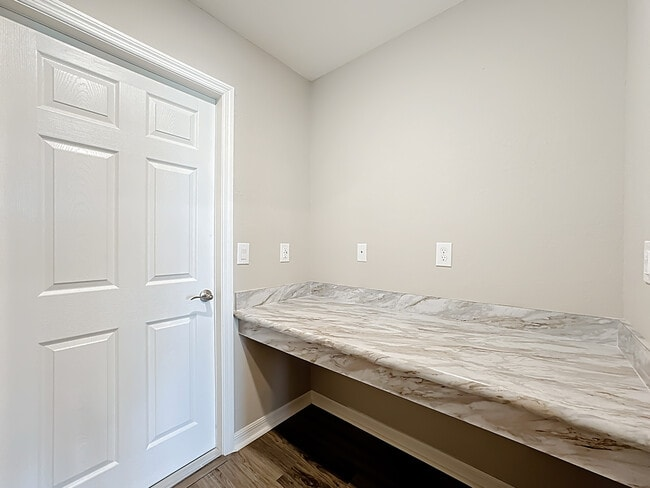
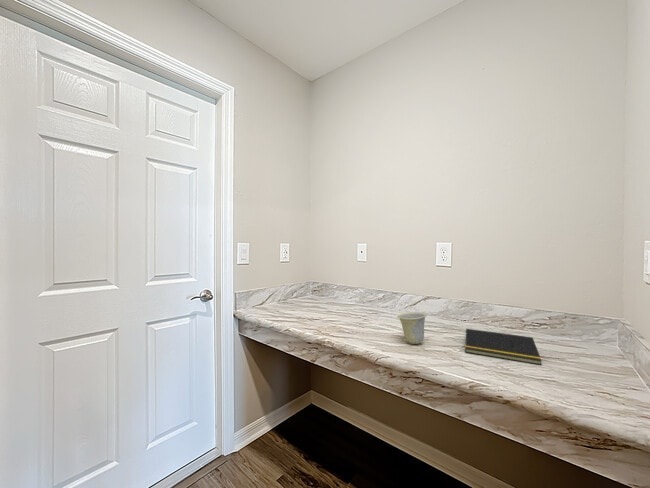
+ notepad (499, 344)
+ cup (411, 327)
